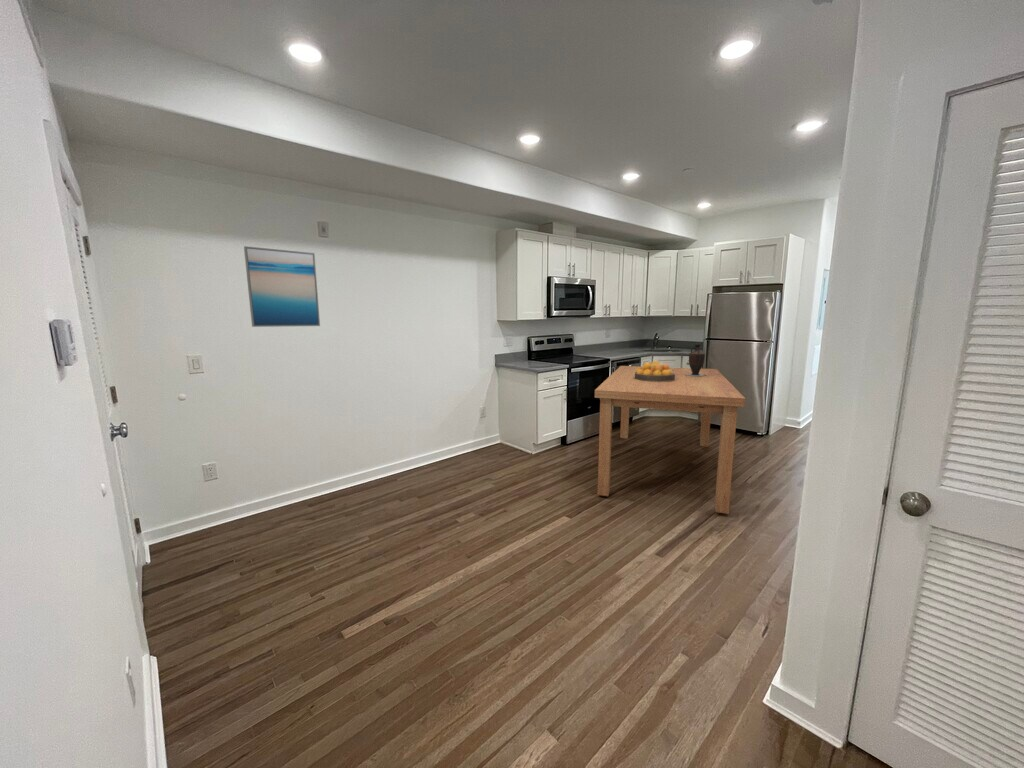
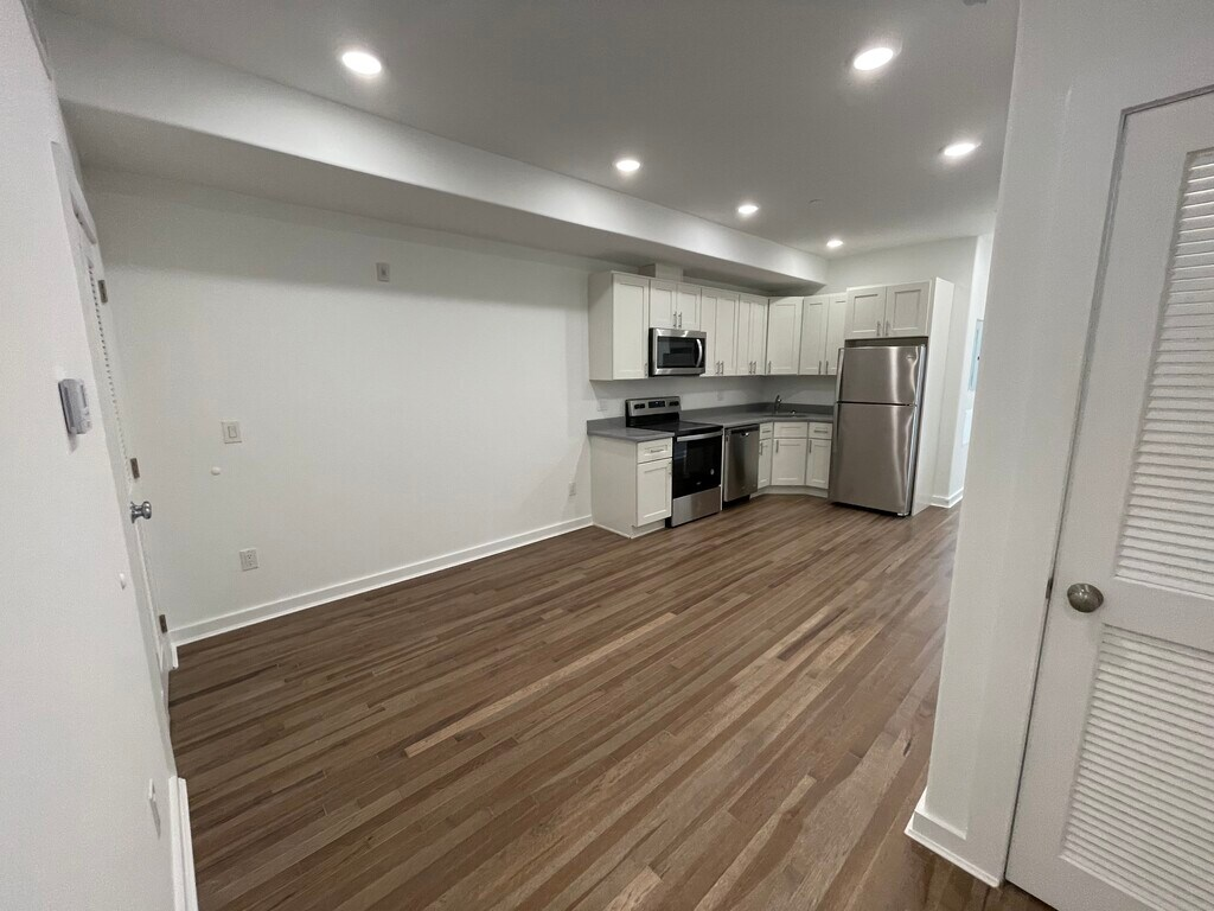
- vase (696, 360)
- fruit bowl (654, 370)
- dining table (663, 409)
- wall art (284, 288)
